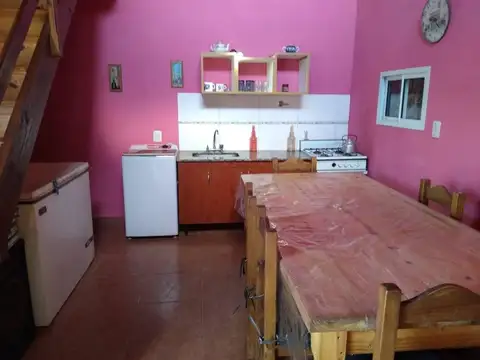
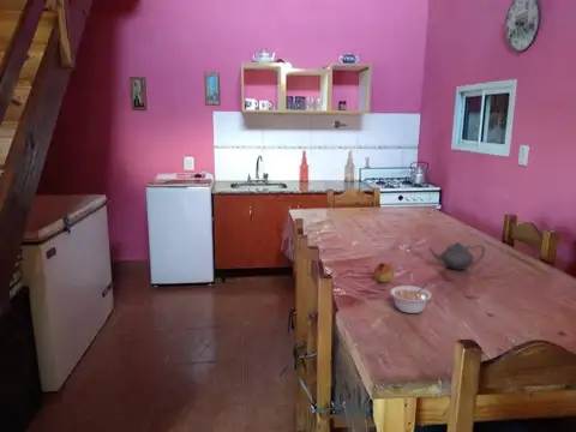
+ legume (409, 298)
+ fruit (383, 271)
+ teapot (455, 254)
